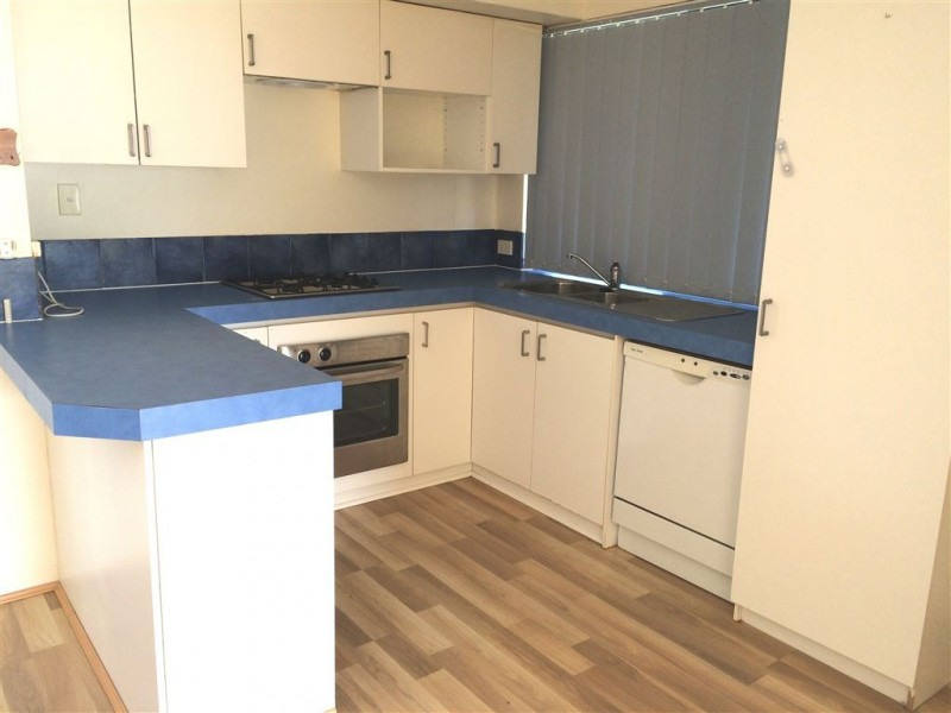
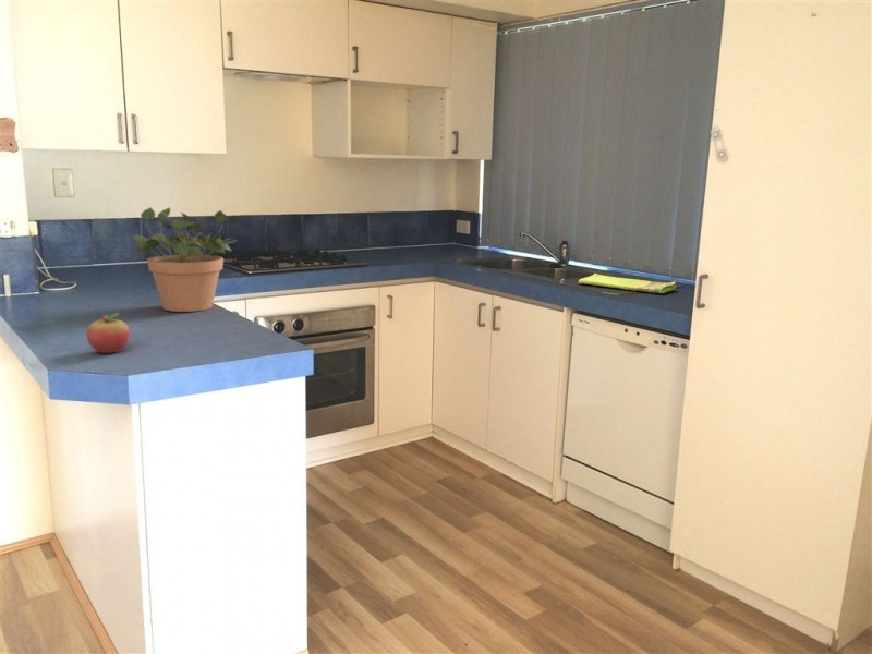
+ potted plant (178, 258)
+ fruit (108, 331)
+ dish towel (626, 282)
